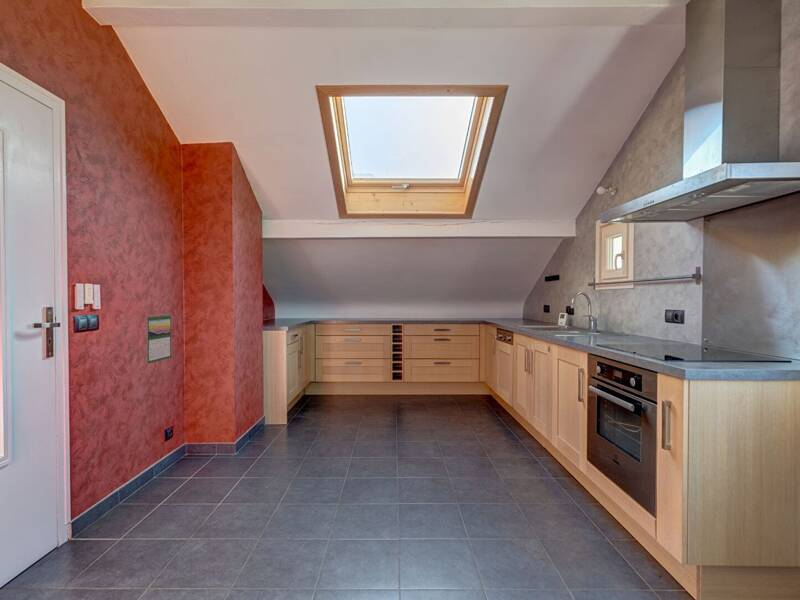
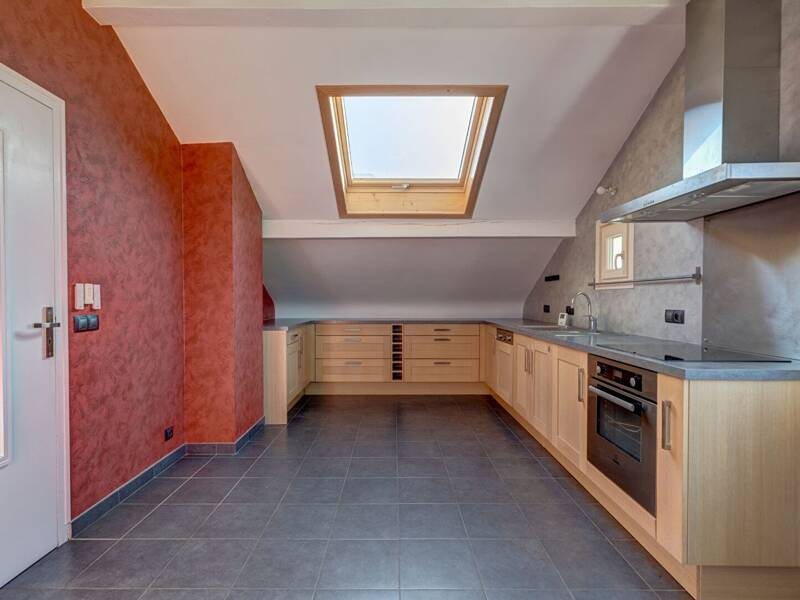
- calendar (159, 337)
